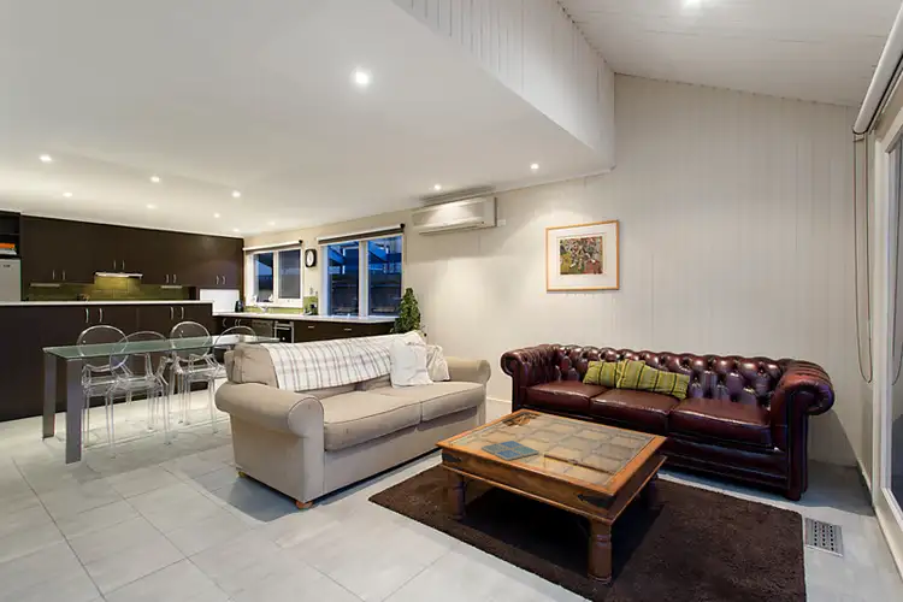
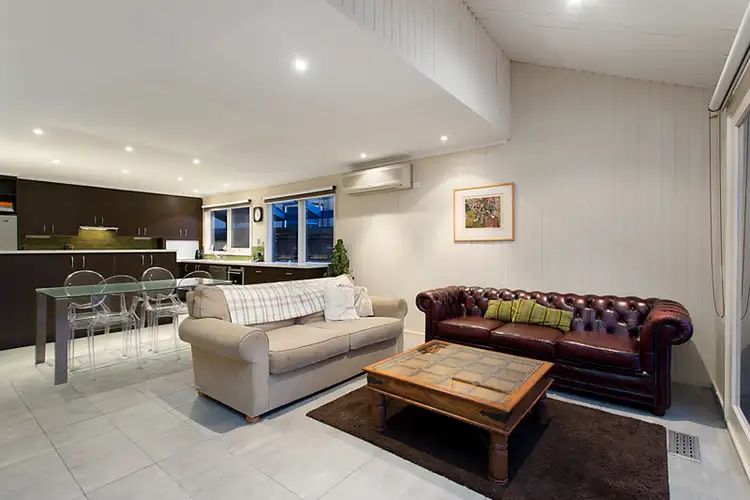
- drink coaster (509, 449)
